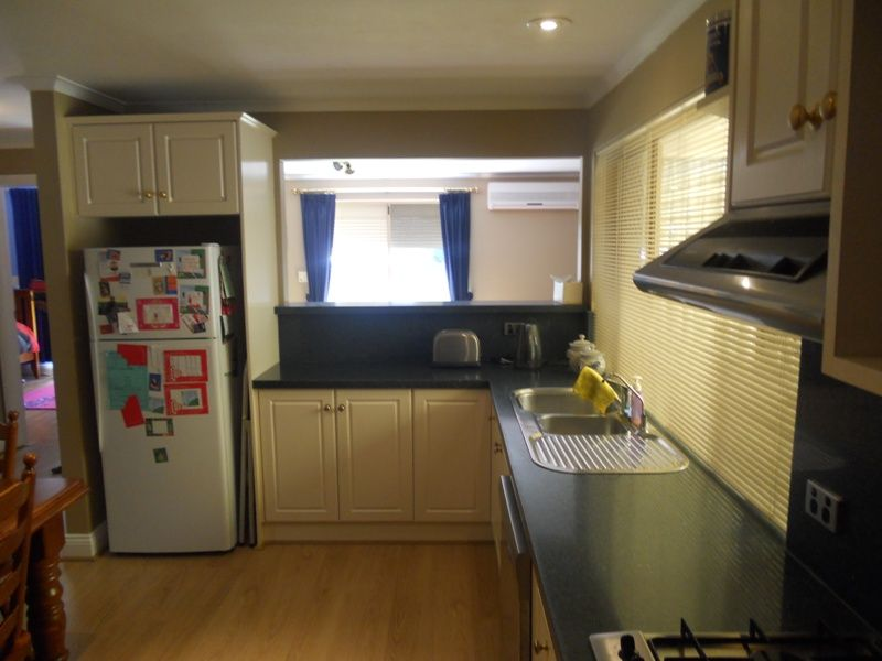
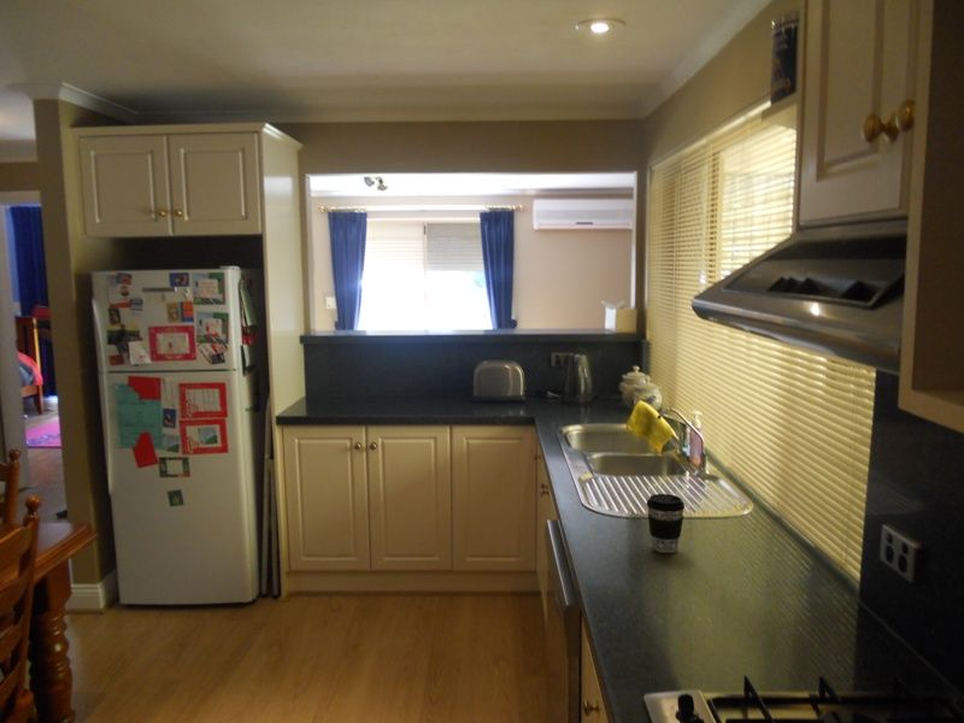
+ coffee cup (664, 523)
